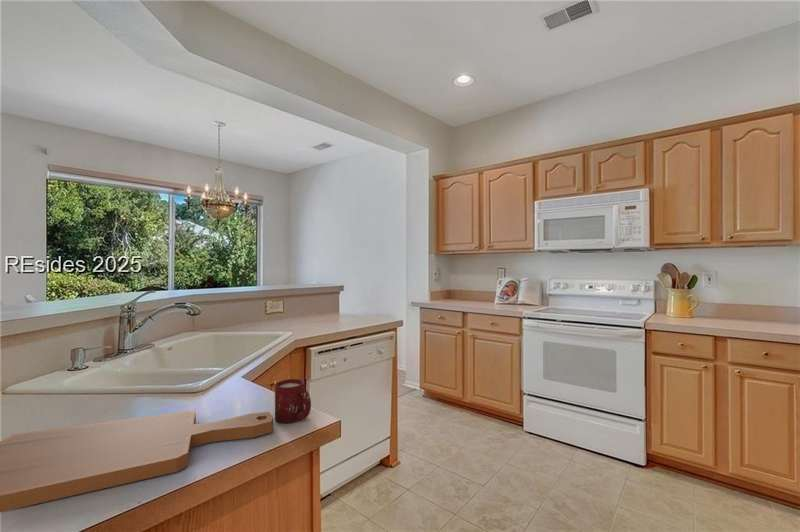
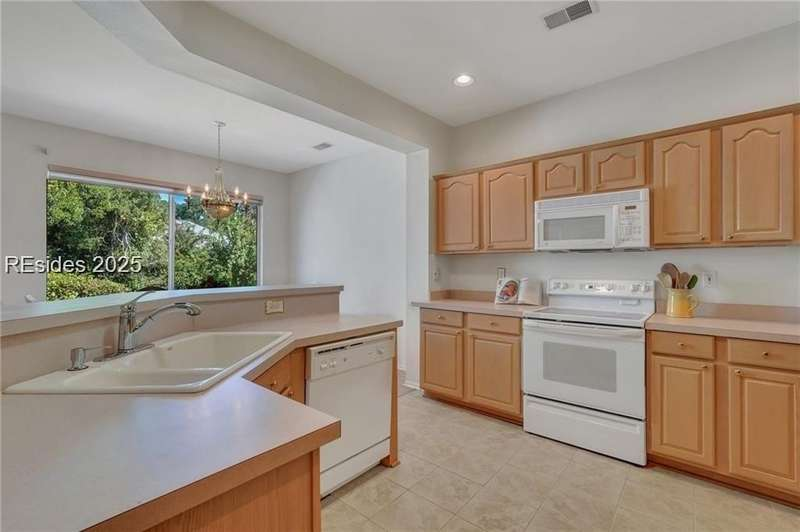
- cutting board (109, 449)
- cup (294, 401)
